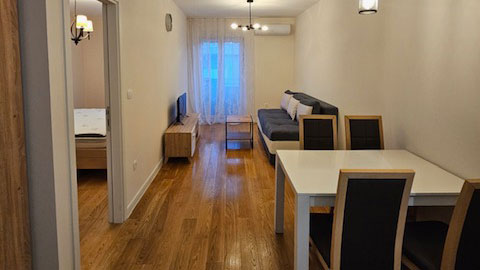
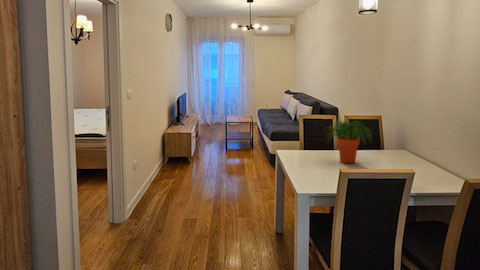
+ potted plant (348, 141)
